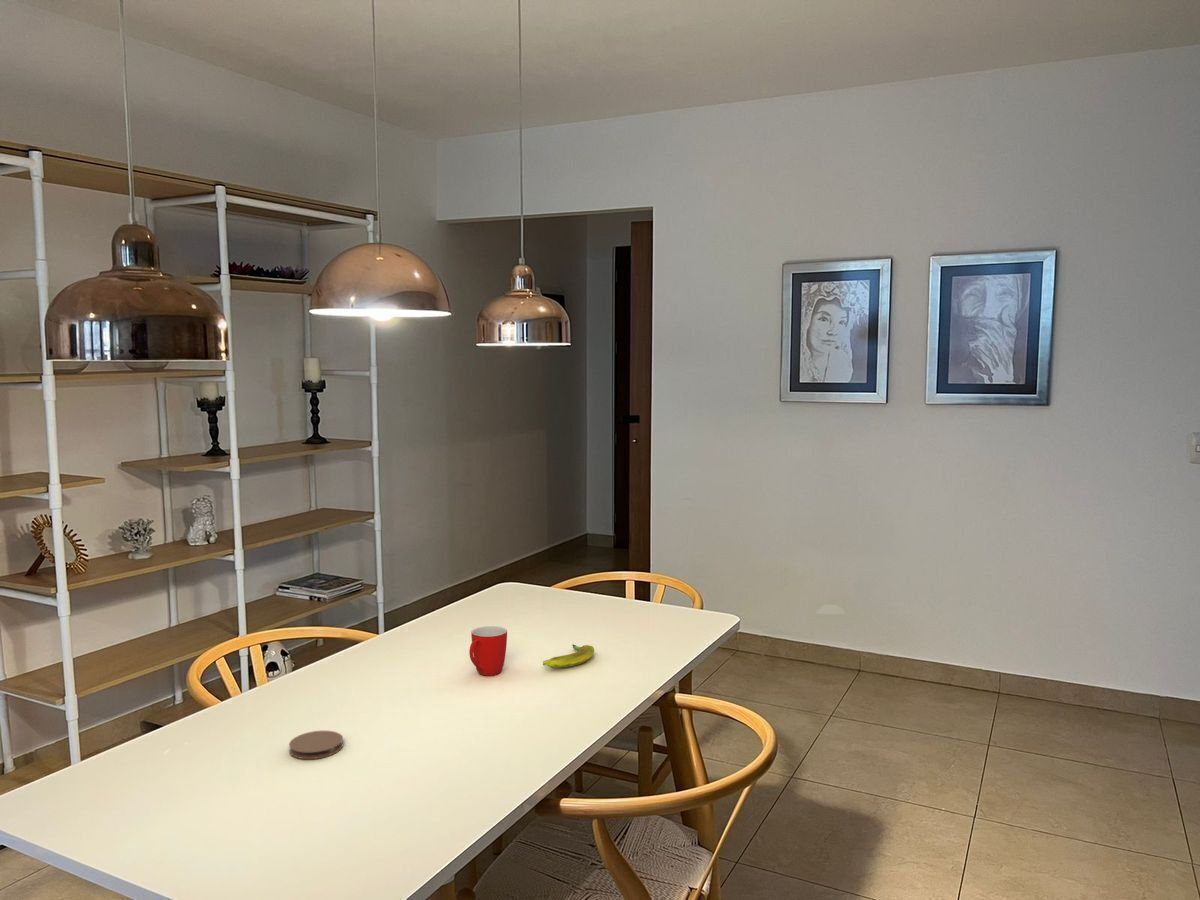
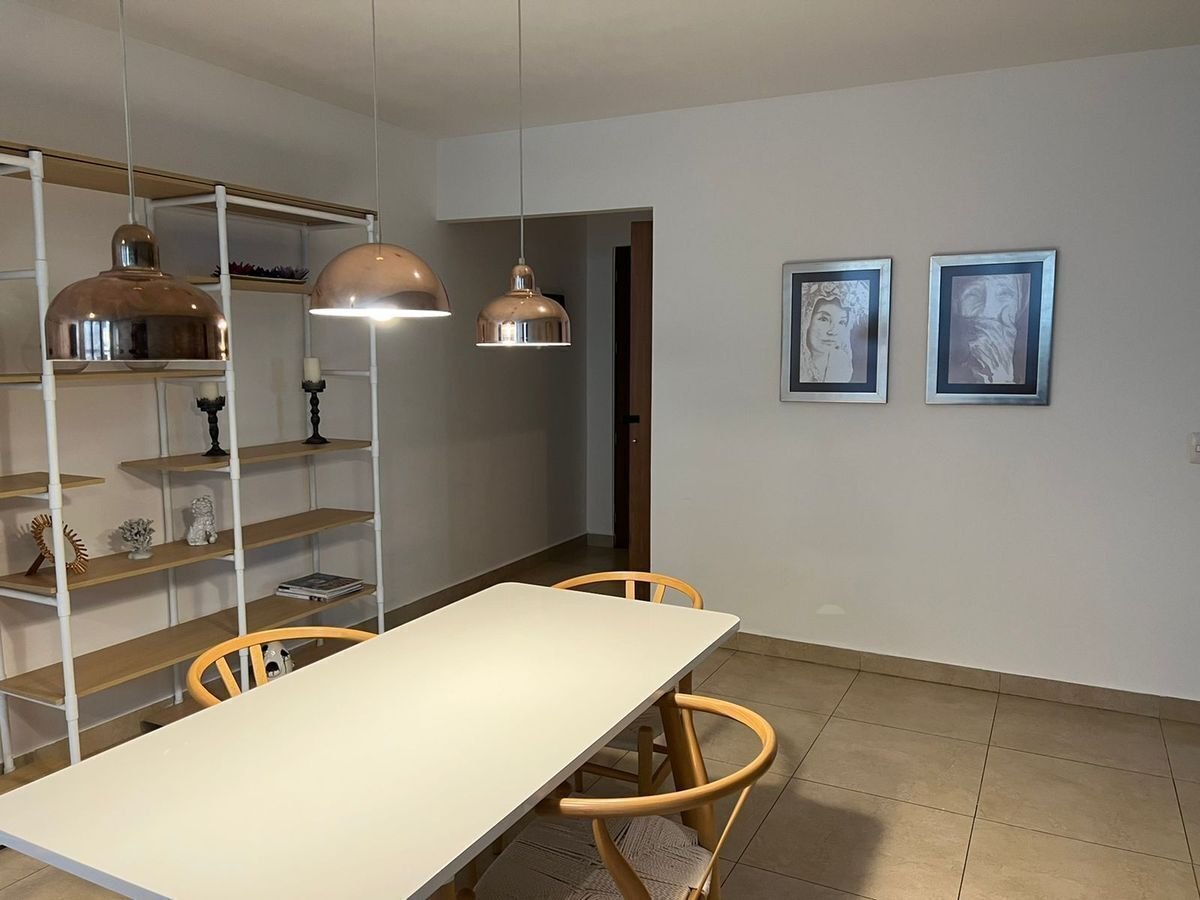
- mug (485, 653)
- banana (572, 654)
- coaster (316, 744)
